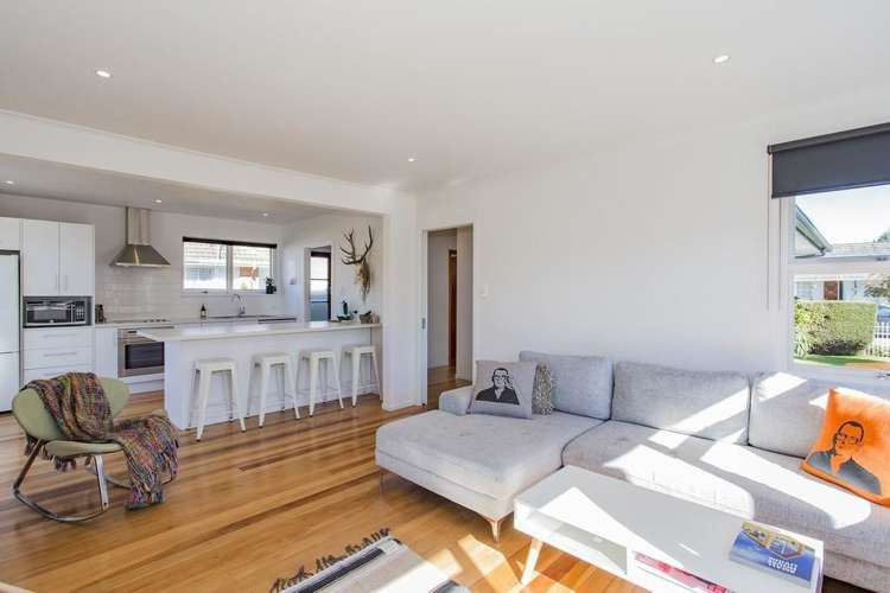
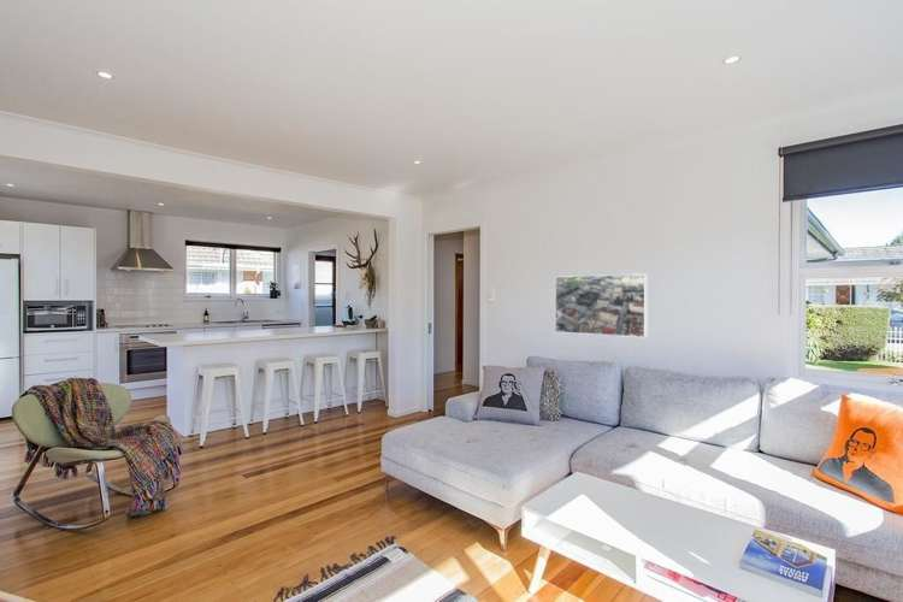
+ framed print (597, 305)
